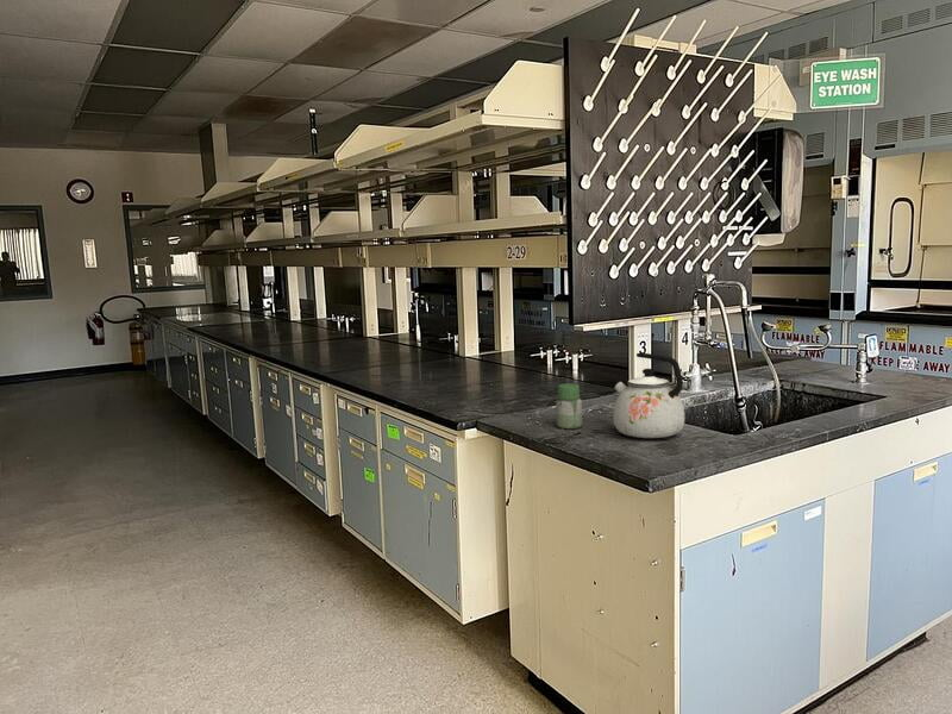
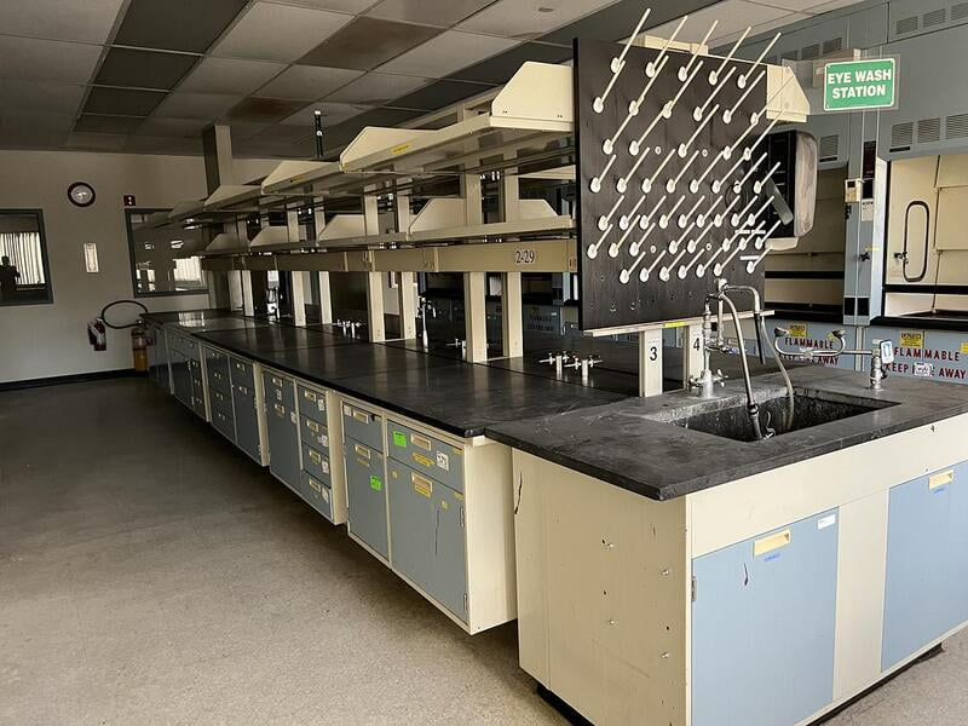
- kettle (647, 394)
- jar (569, 405)
